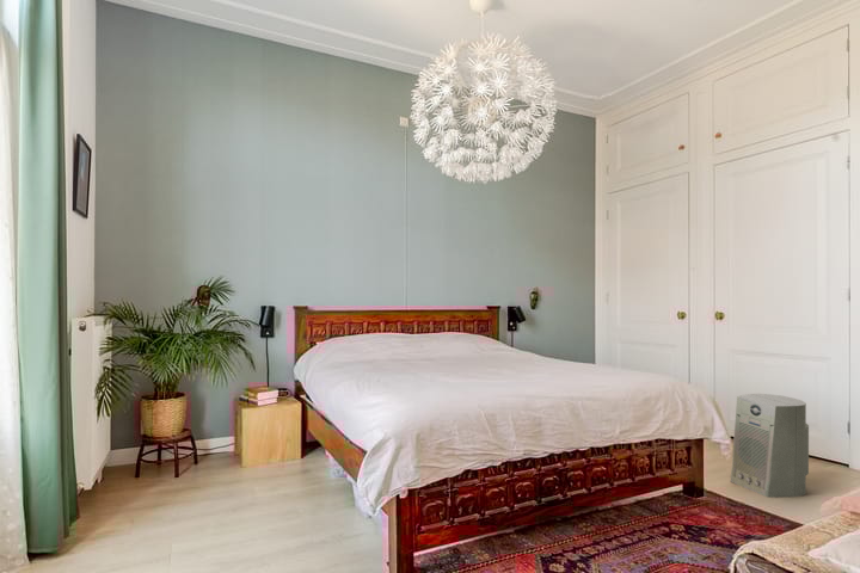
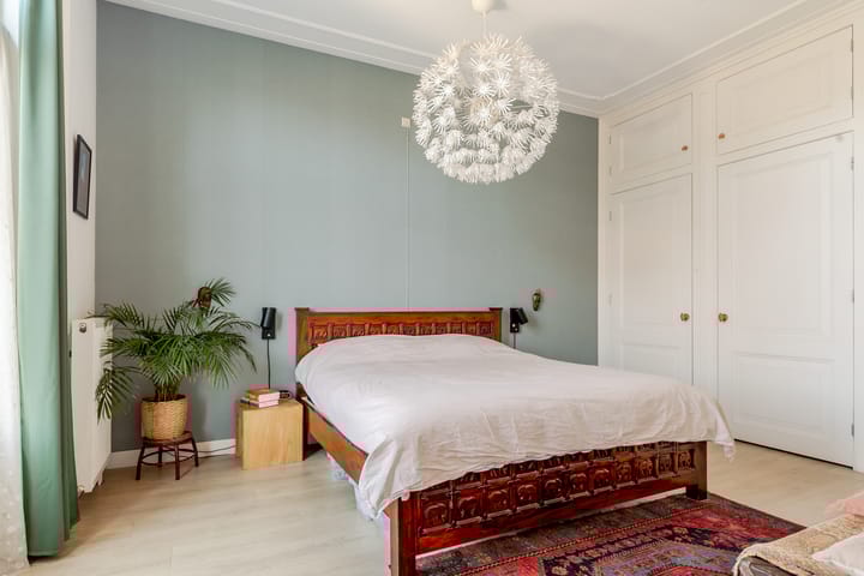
- fan (773, 443)
